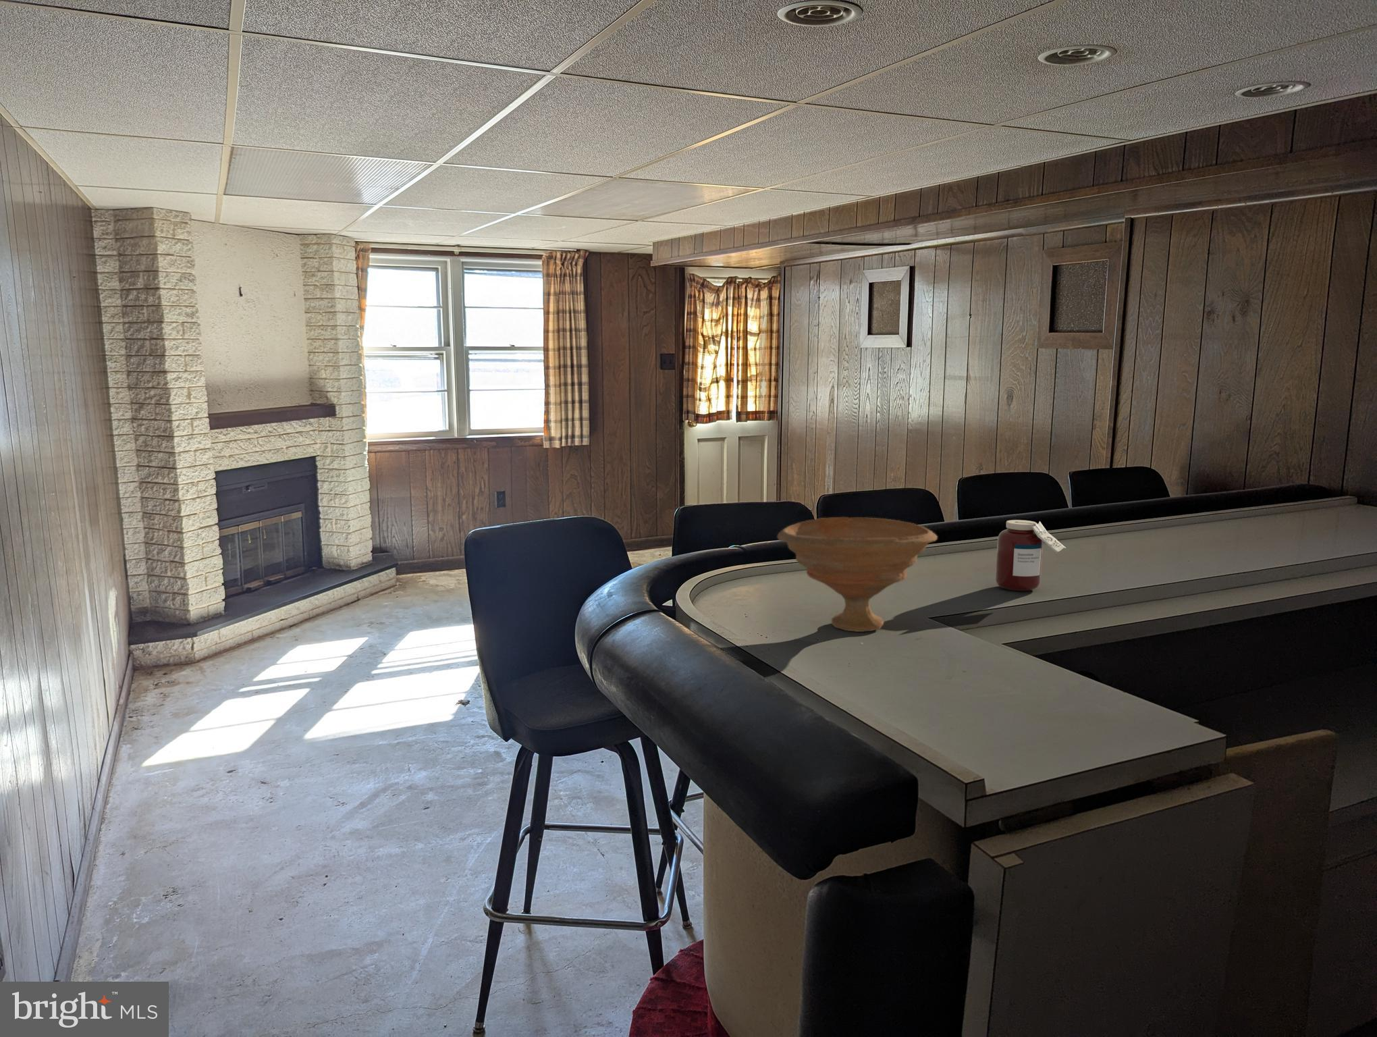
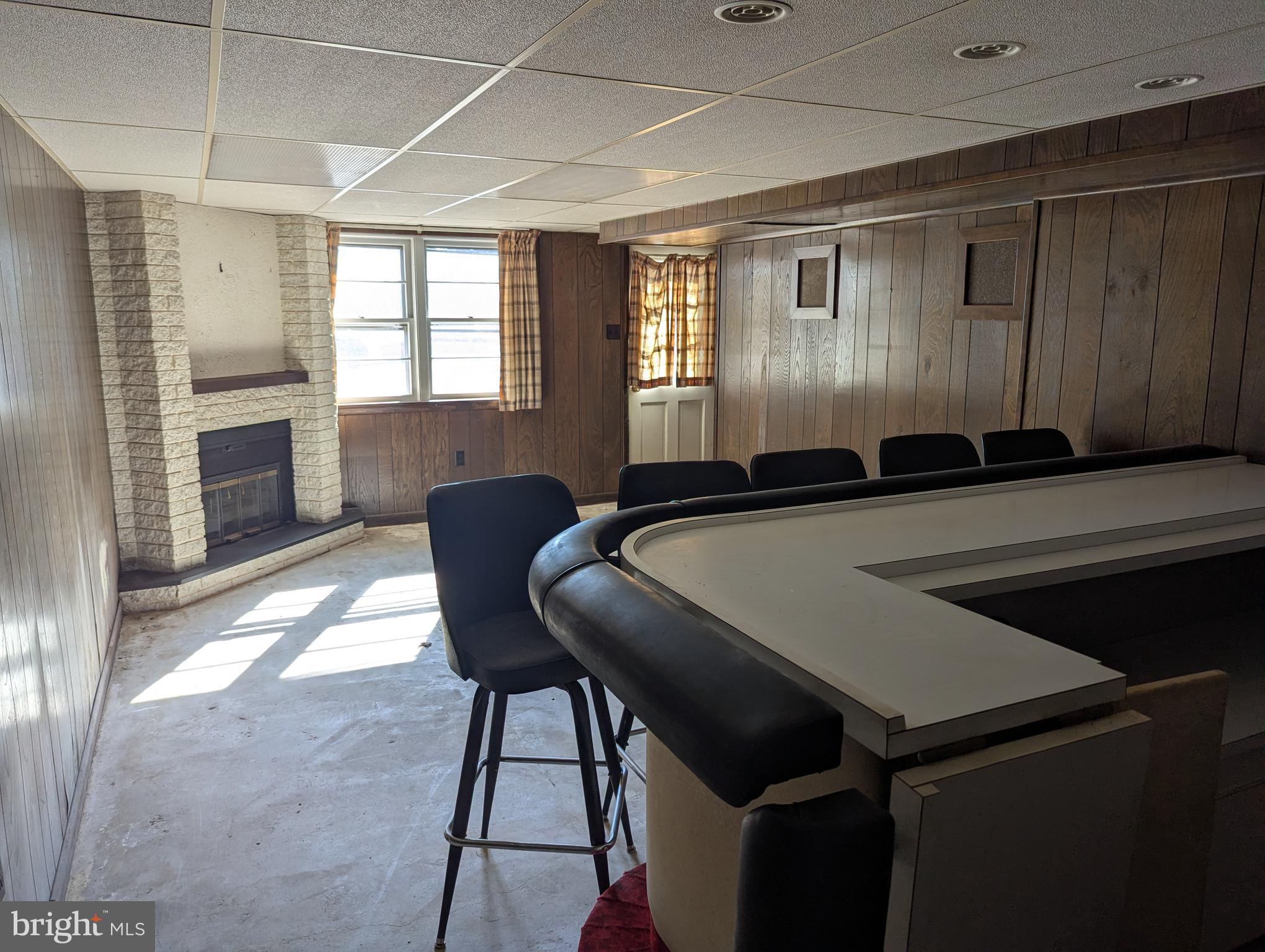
- bowl (855, 575)
- jar (1029, 554)
